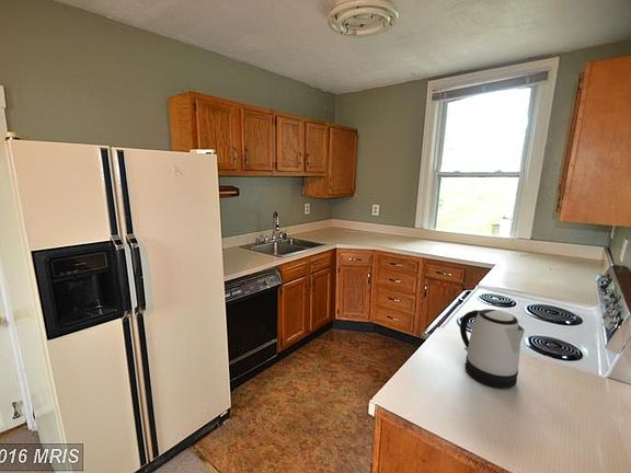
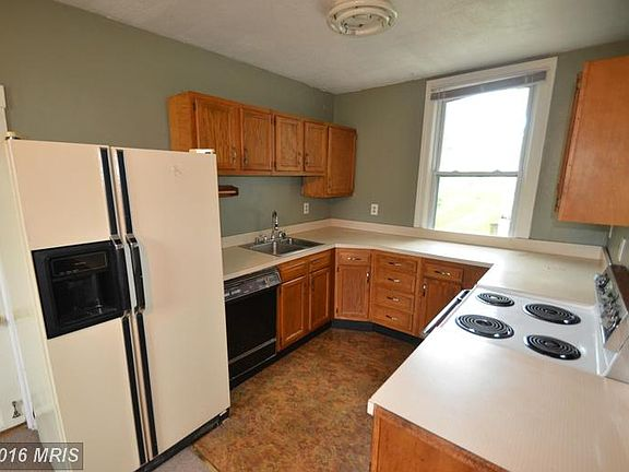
- kettle (487, 341)
